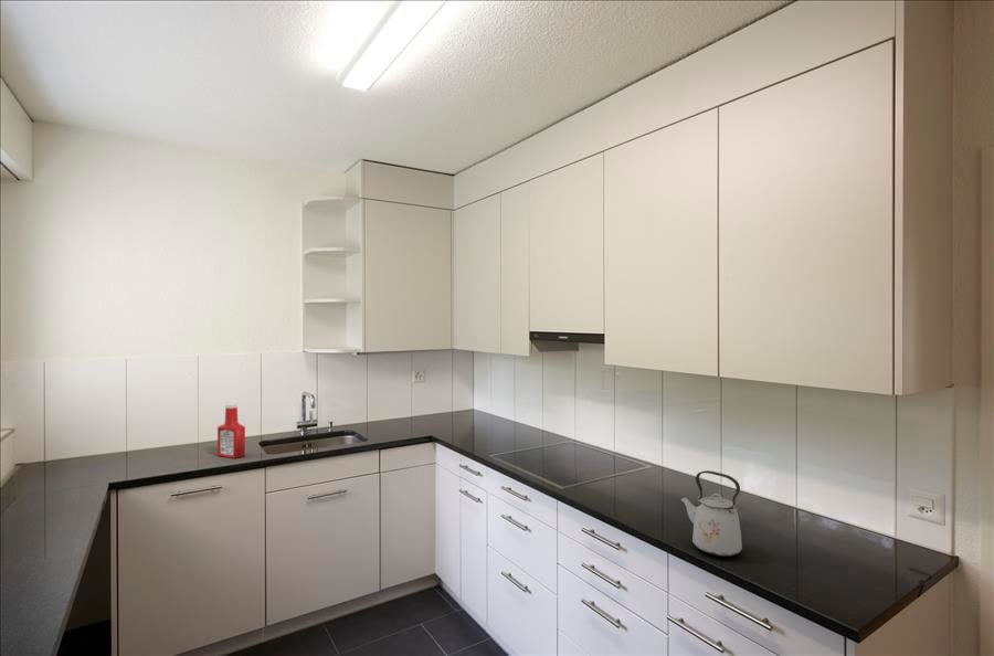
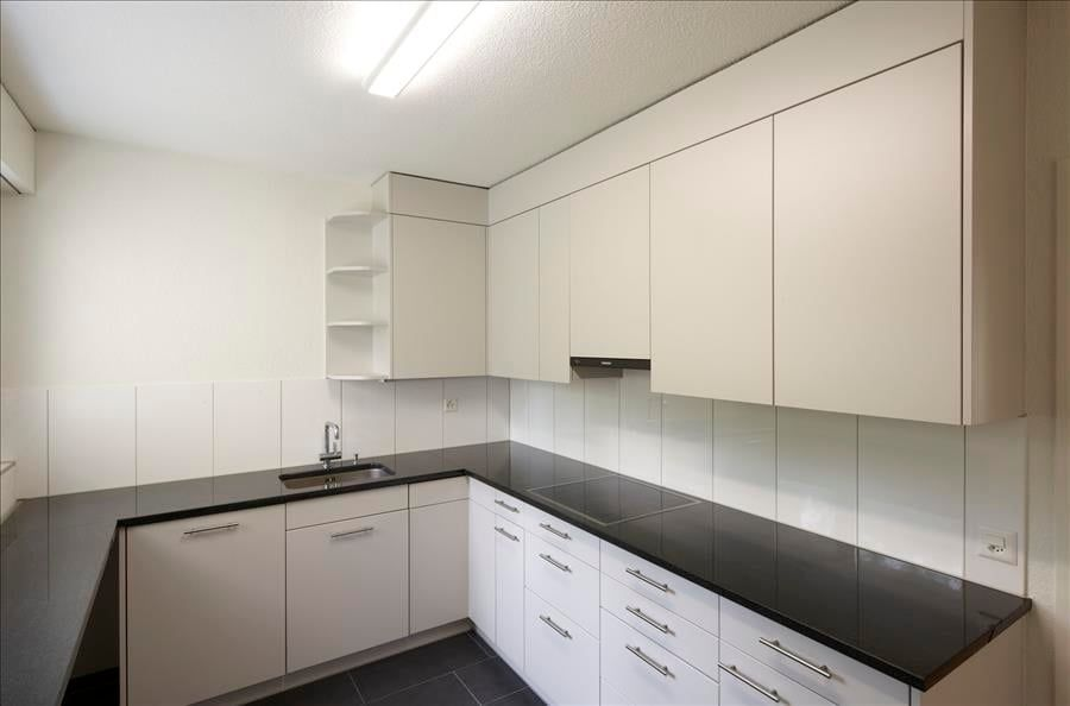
- kettle (708, 508)
- soap bottle (231, 430)
